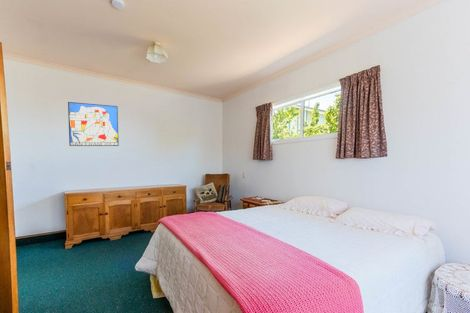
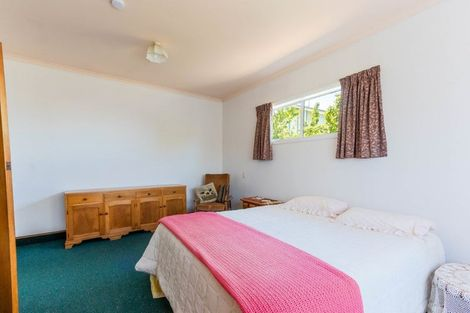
- wall art (94, 125)
